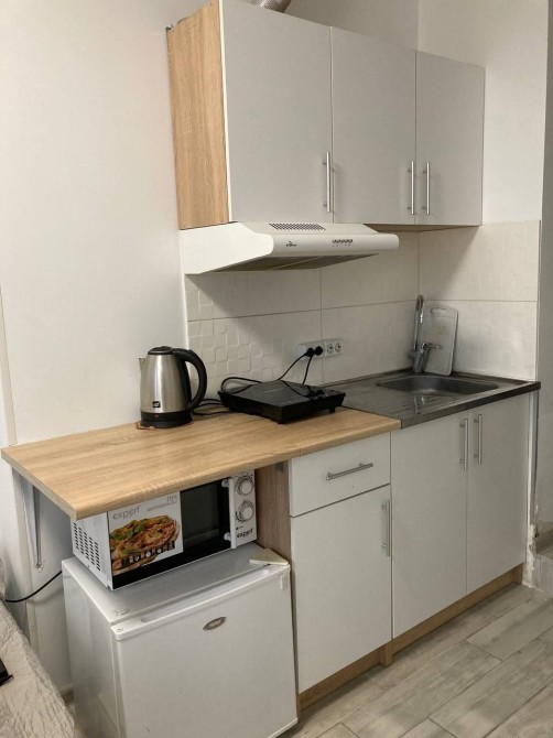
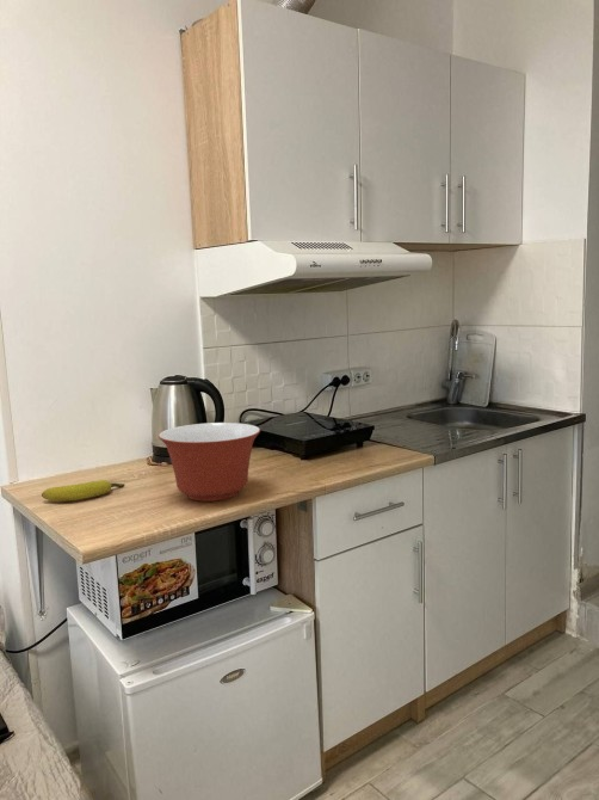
+ mixing bowl (211, 462)
+ banana (84, 488)
